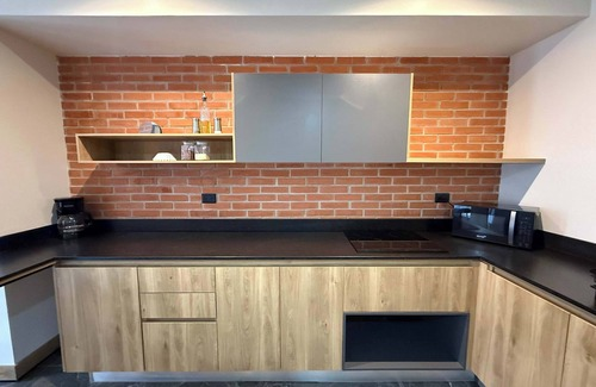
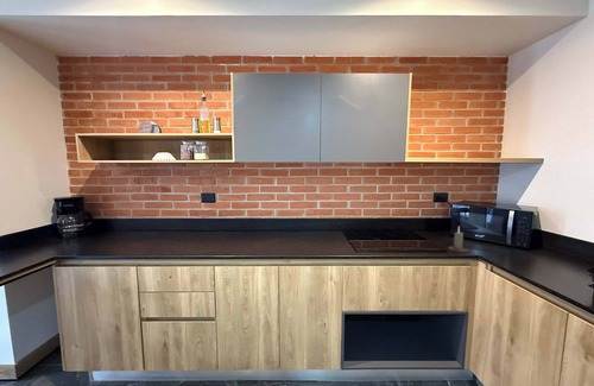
+ candle (459, 238)
